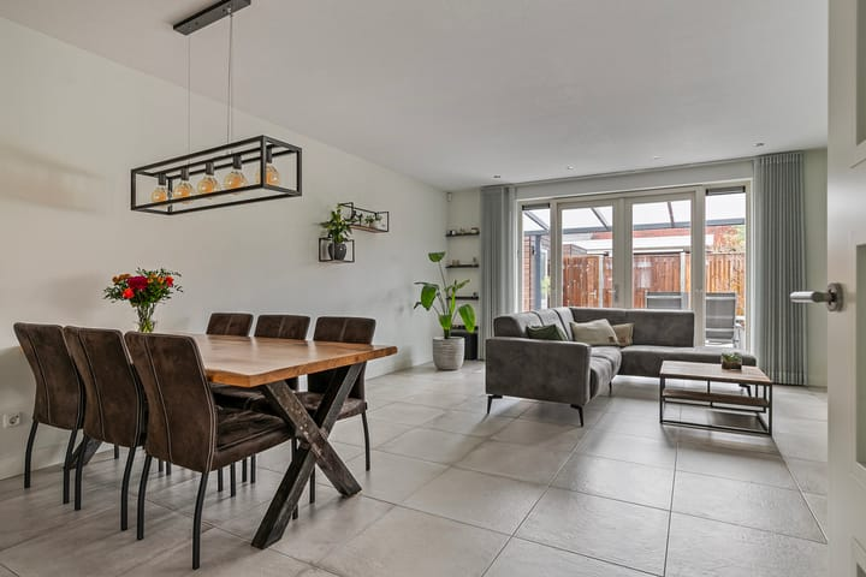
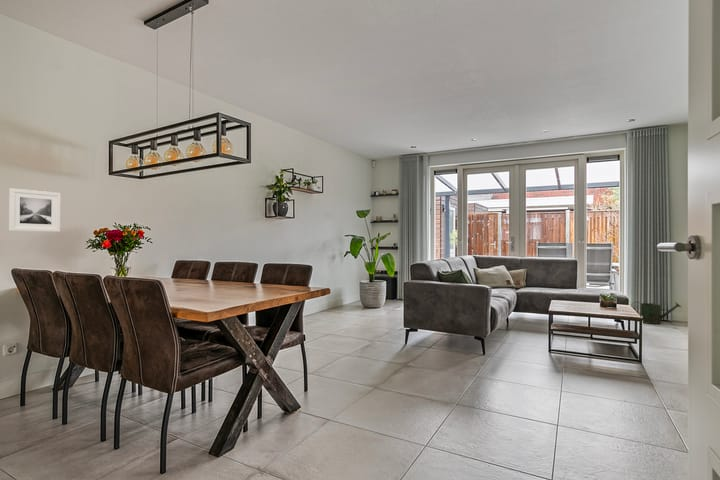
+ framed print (35, 211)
+ watering can (656, 311)
